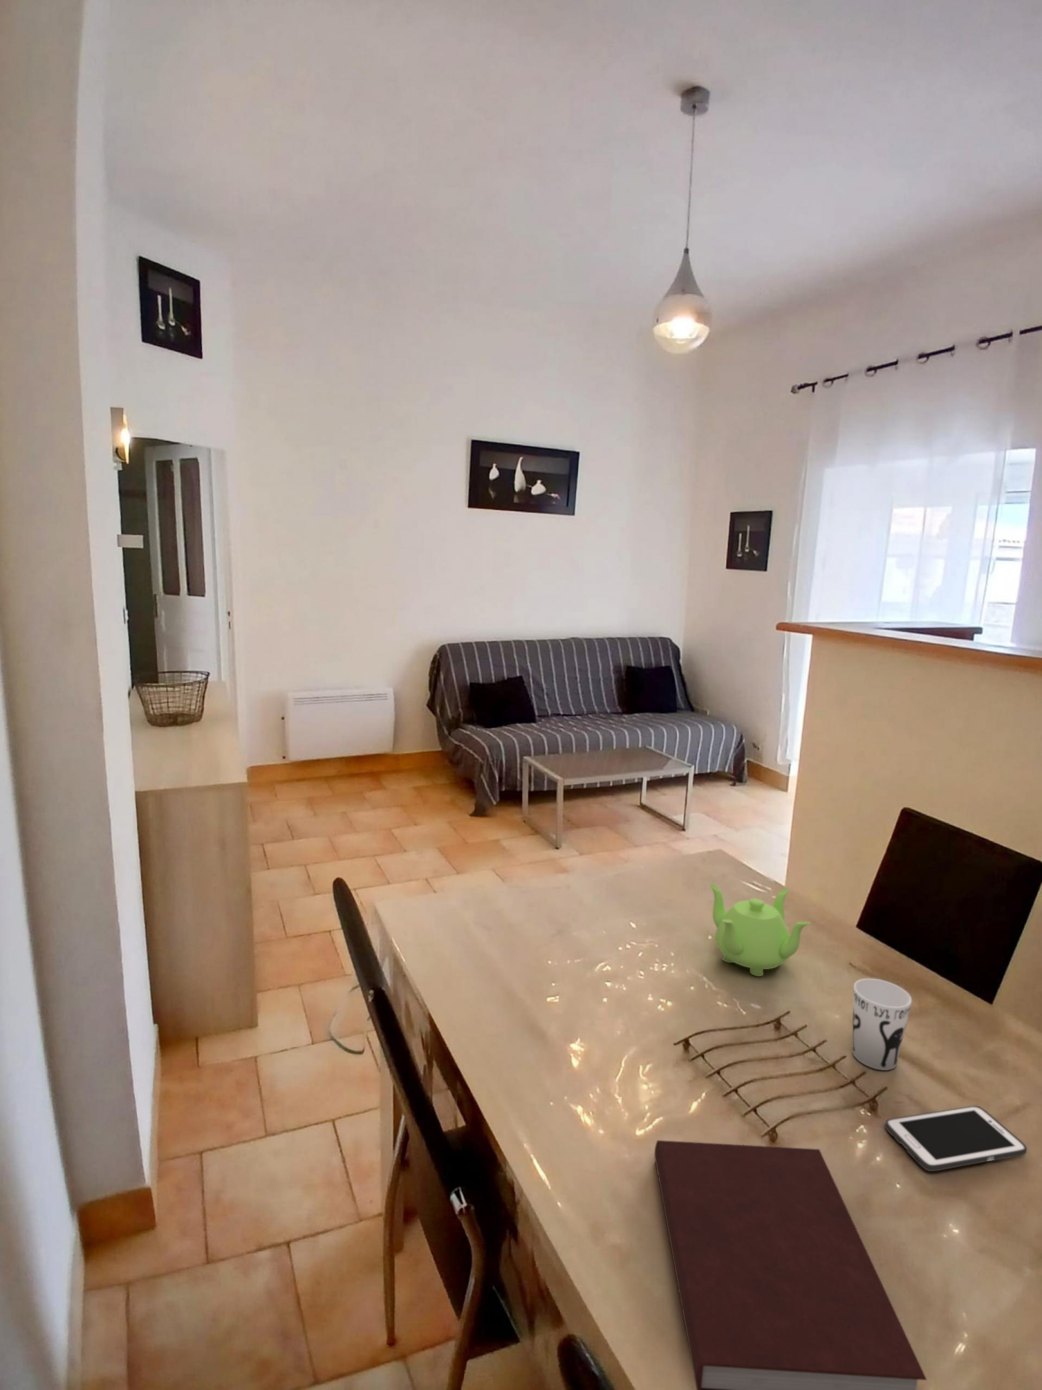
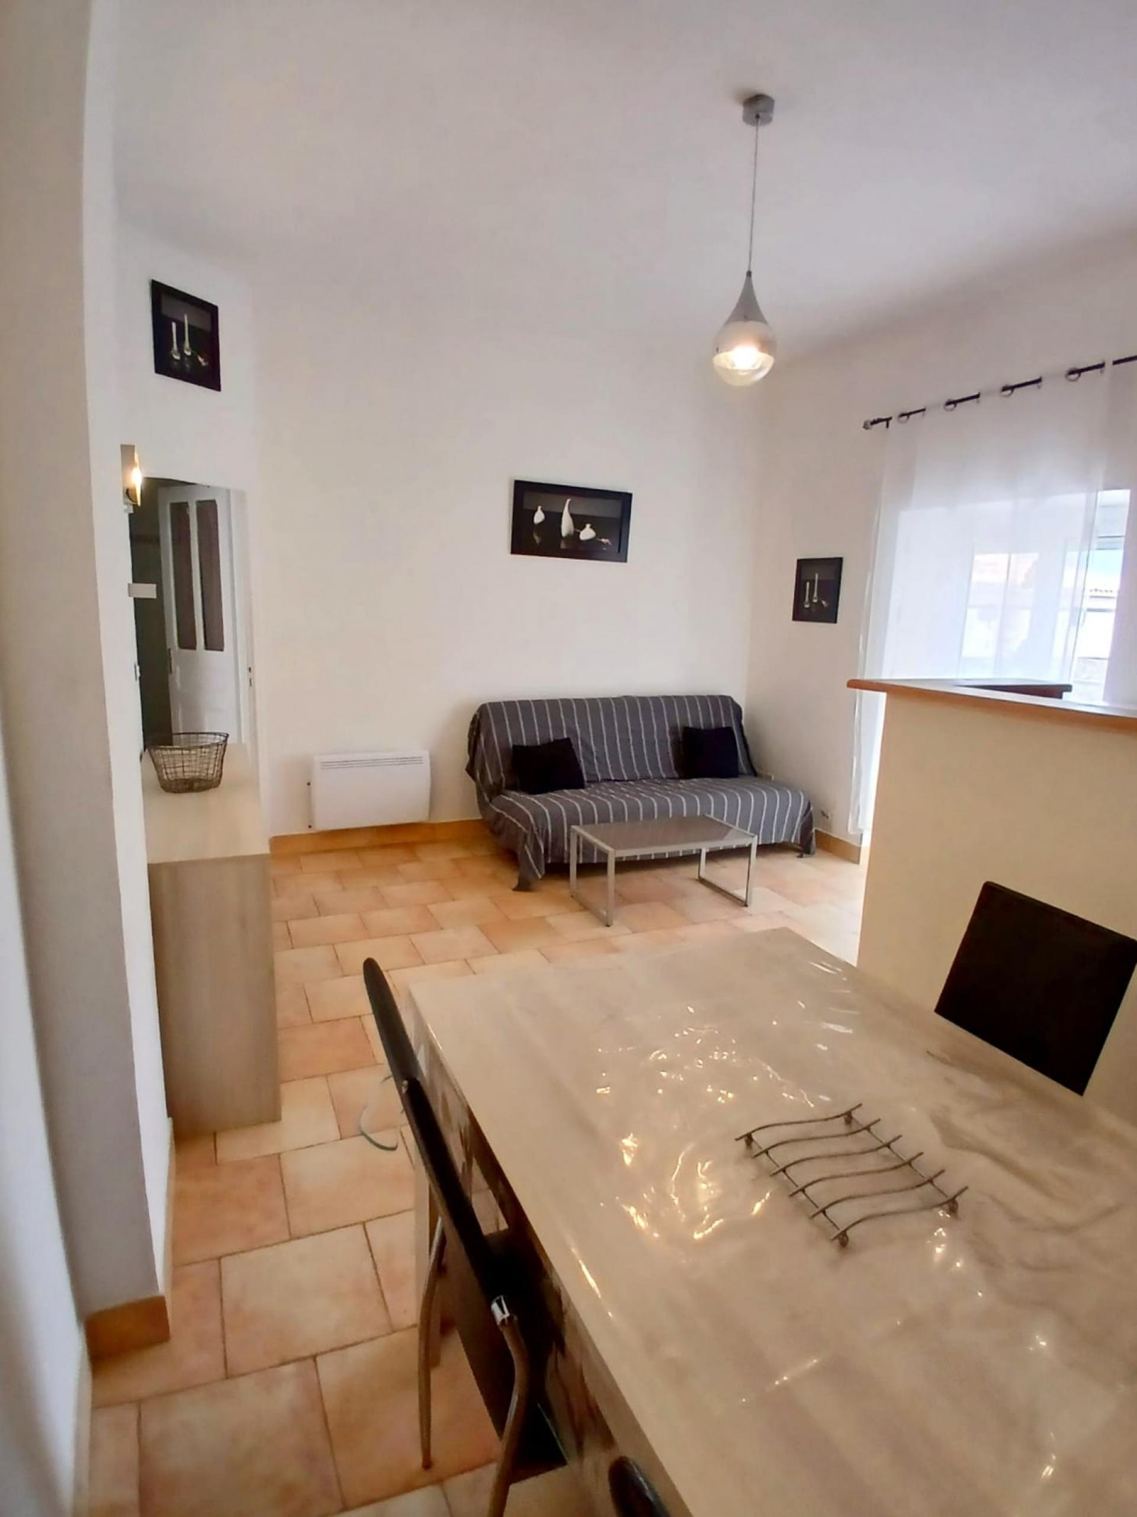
- notebook (767, 1252)
- cup (878, 1024)
- teapot (753, 931)
- cell phone (954, 1137)
